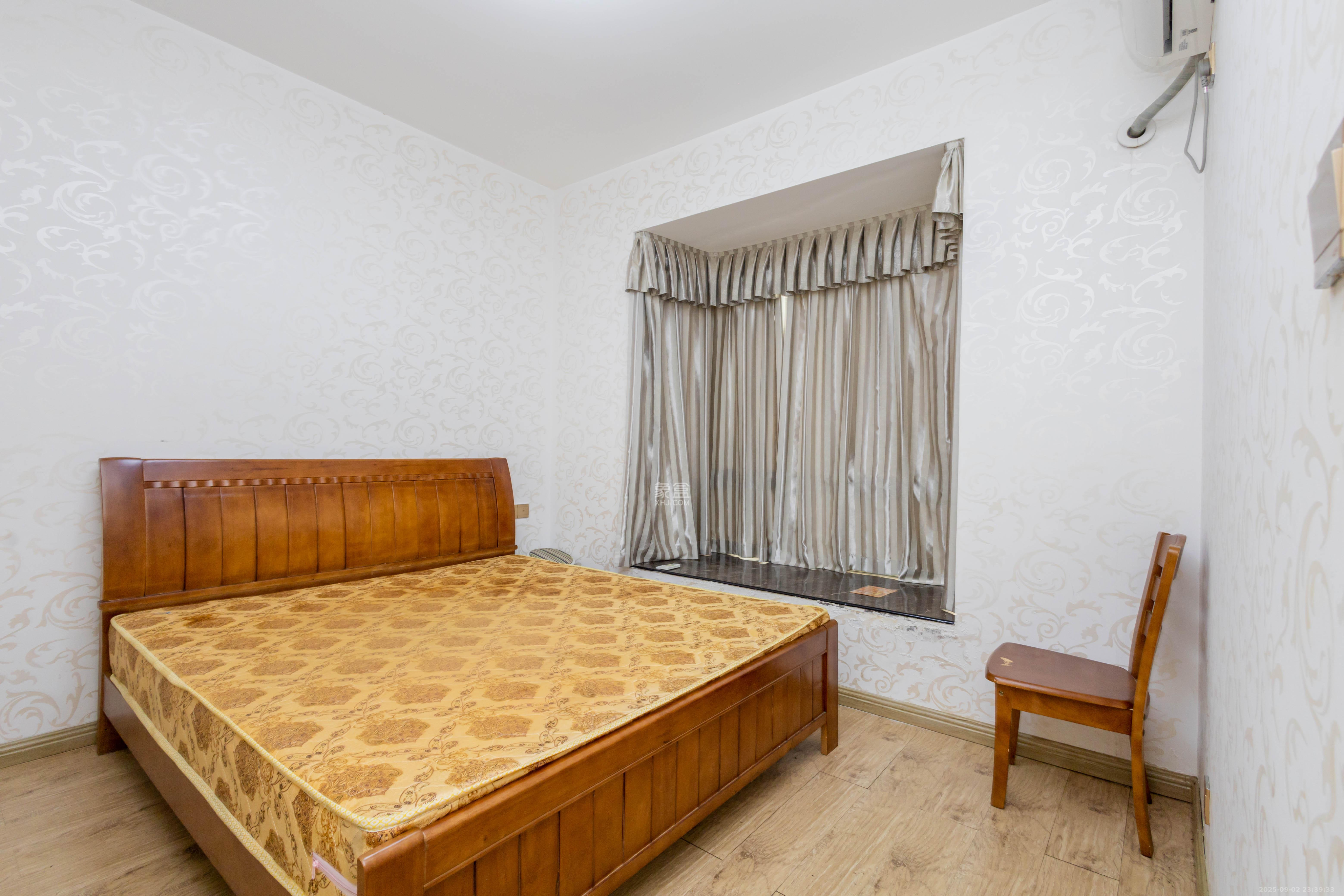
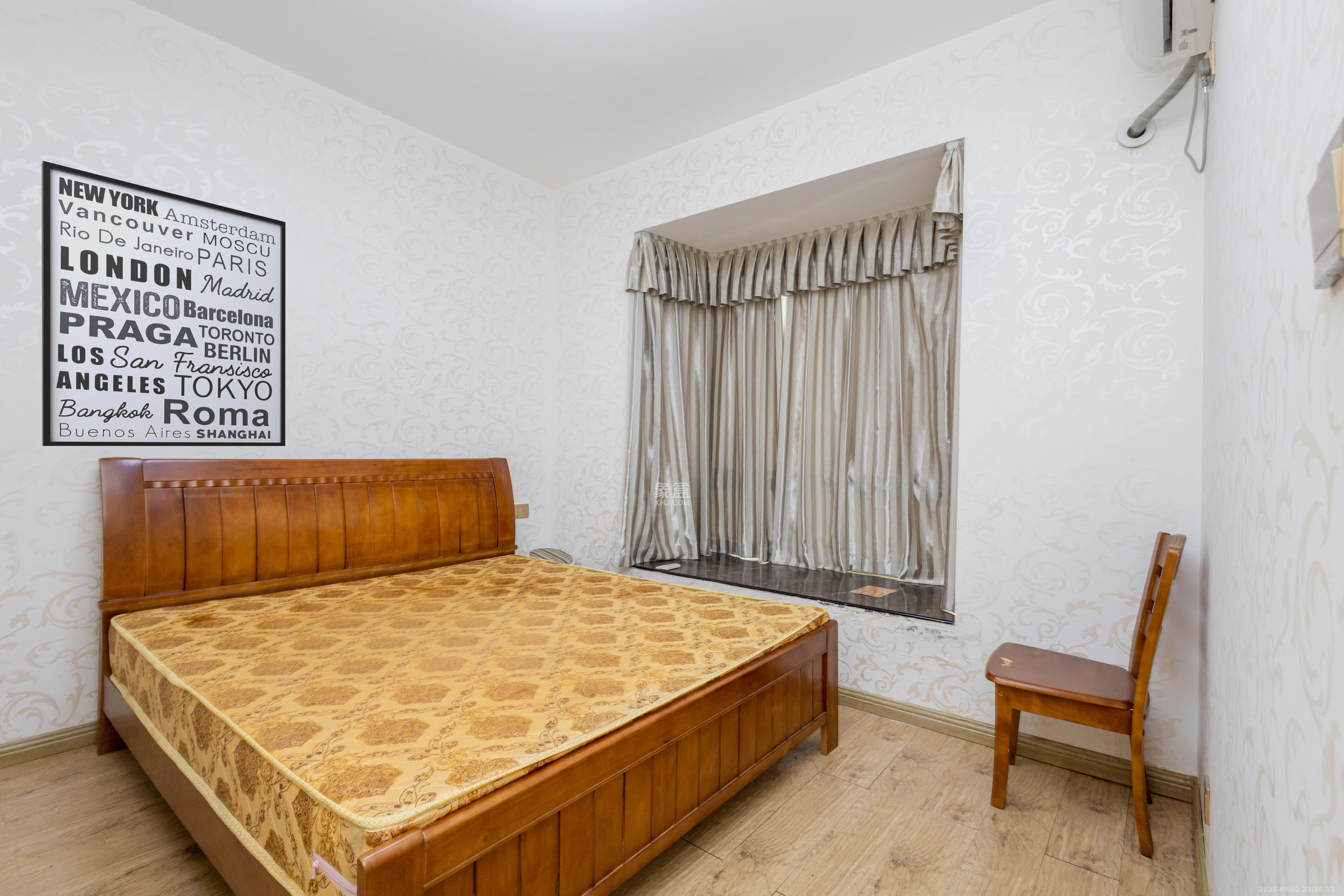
+ wall art (178, 321)
